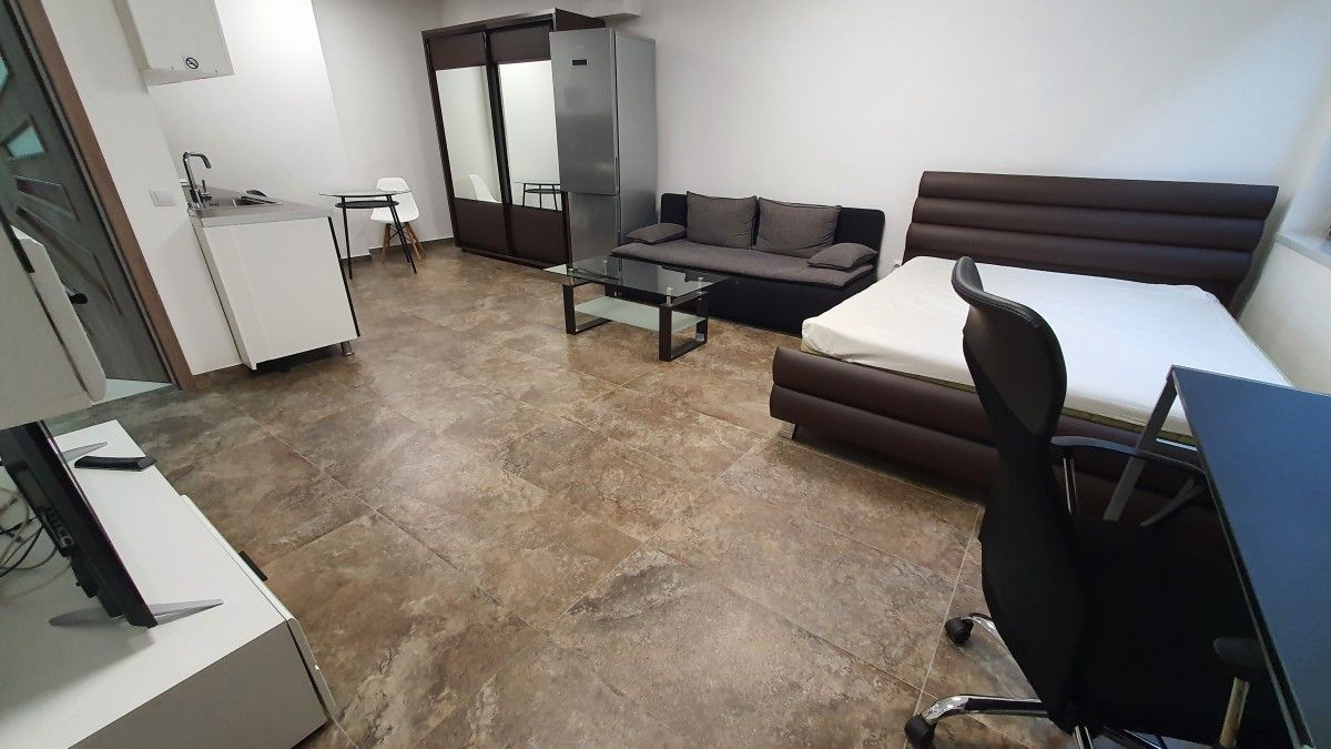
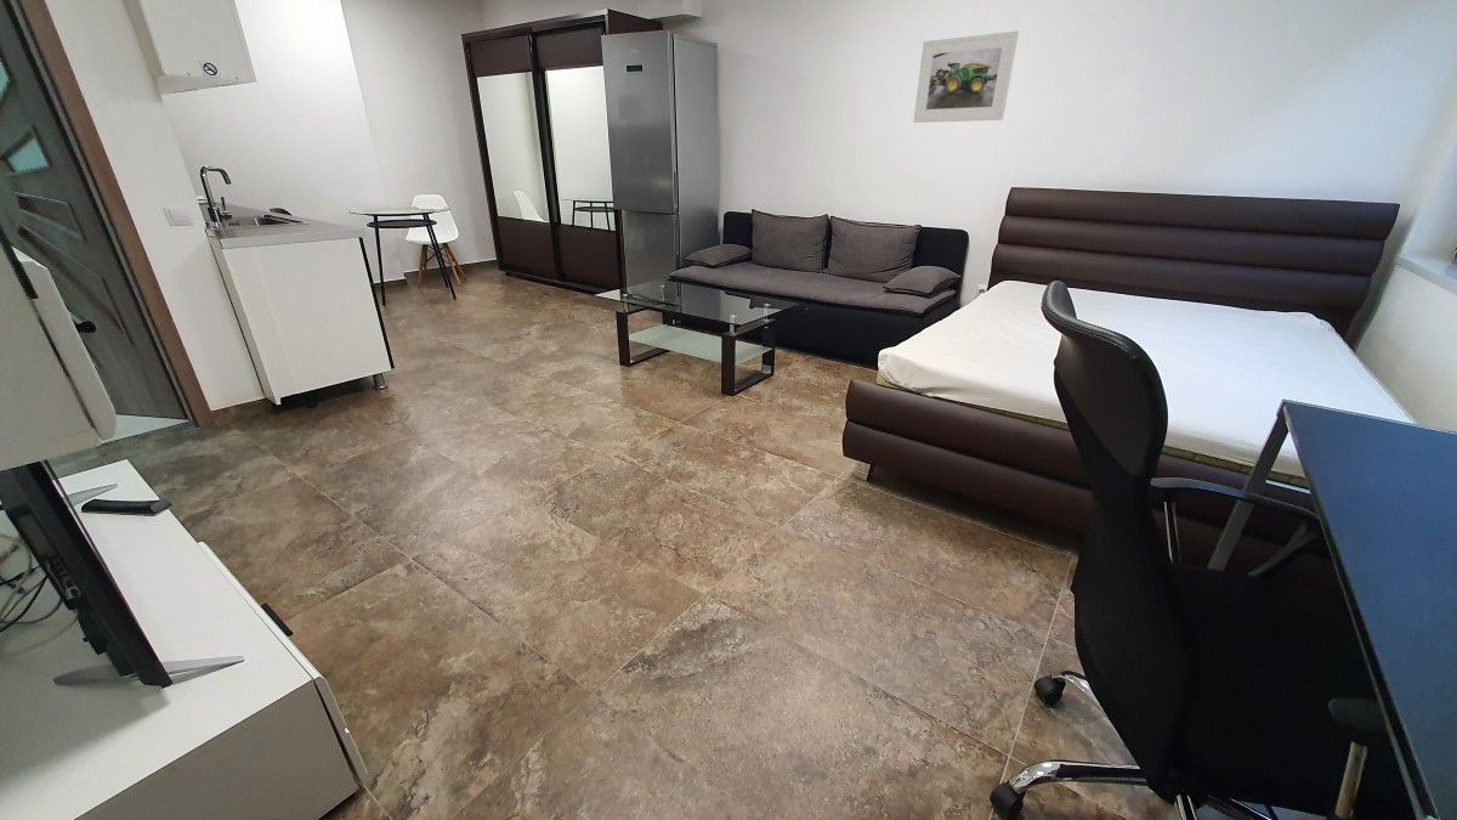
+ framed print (962, 79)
